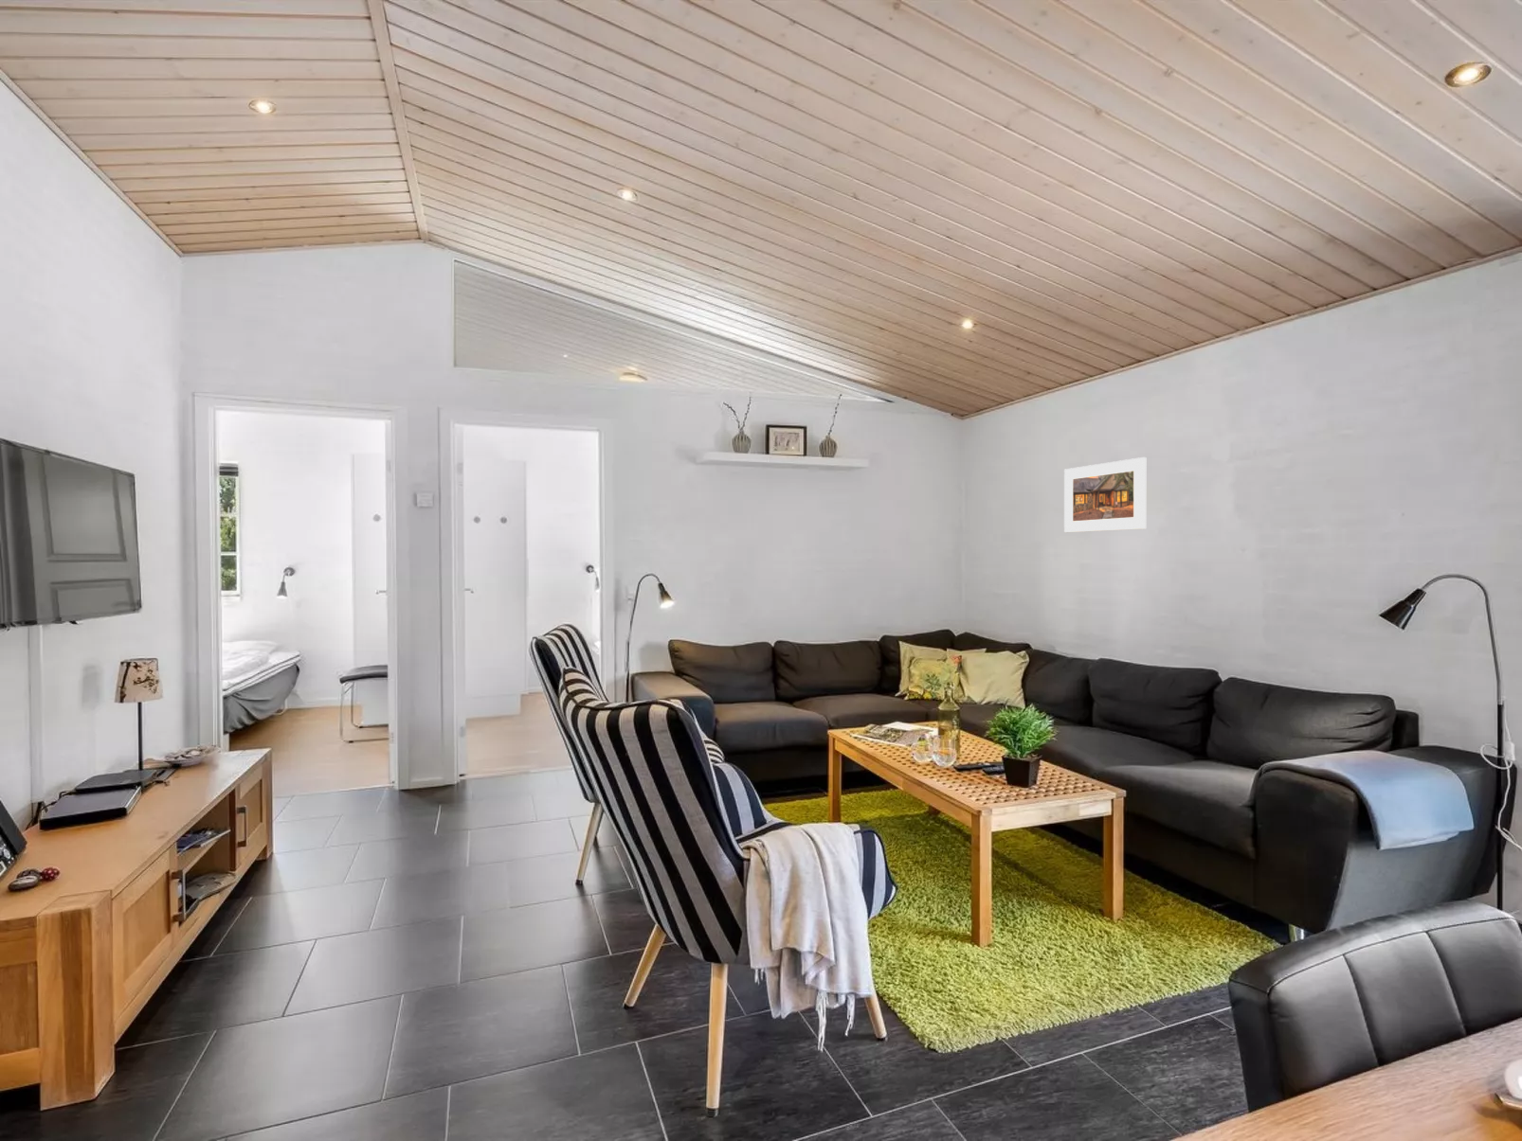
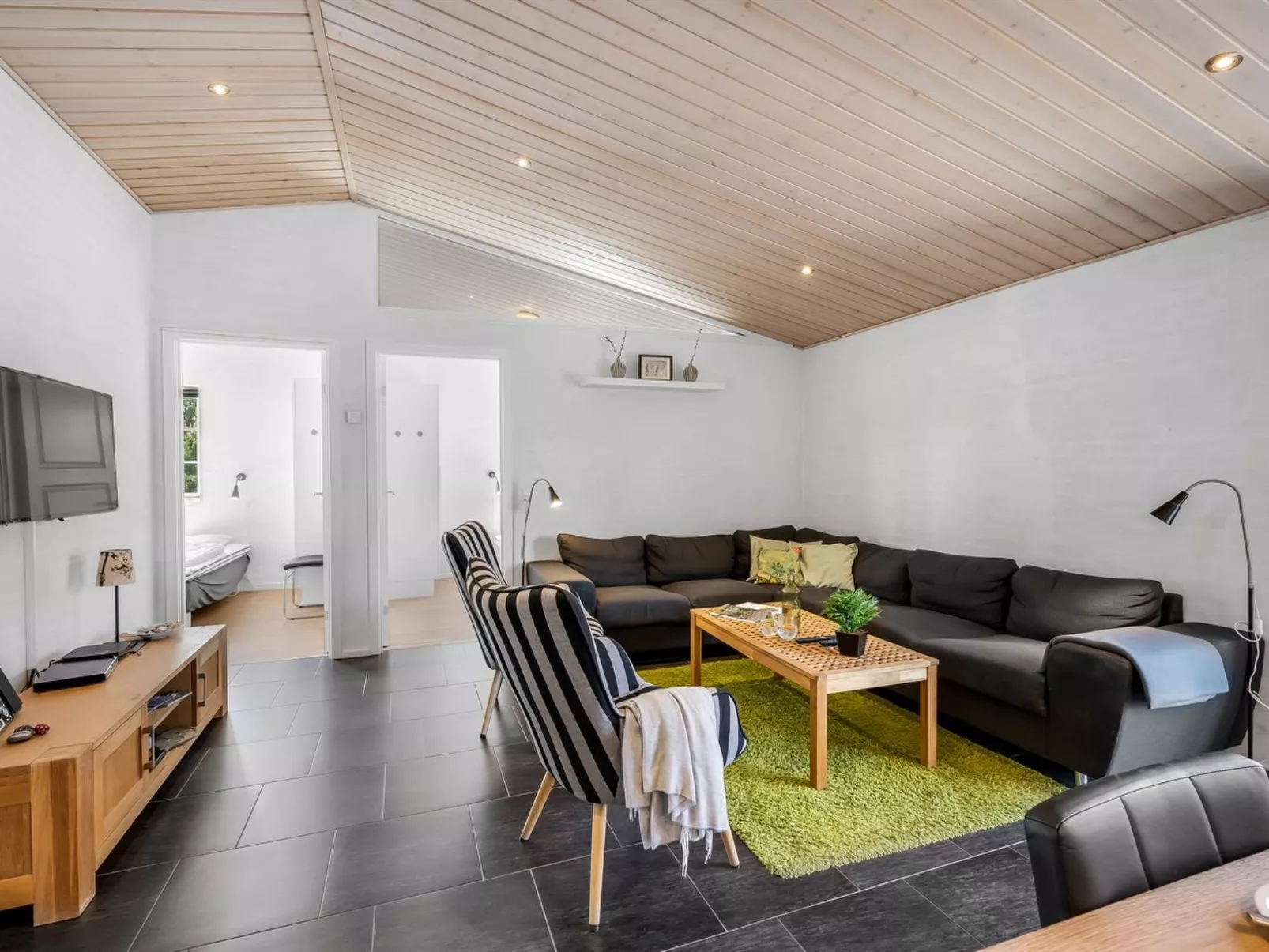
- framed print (1102, 497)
